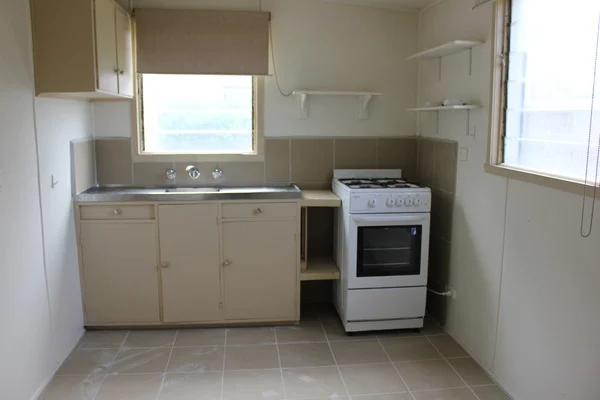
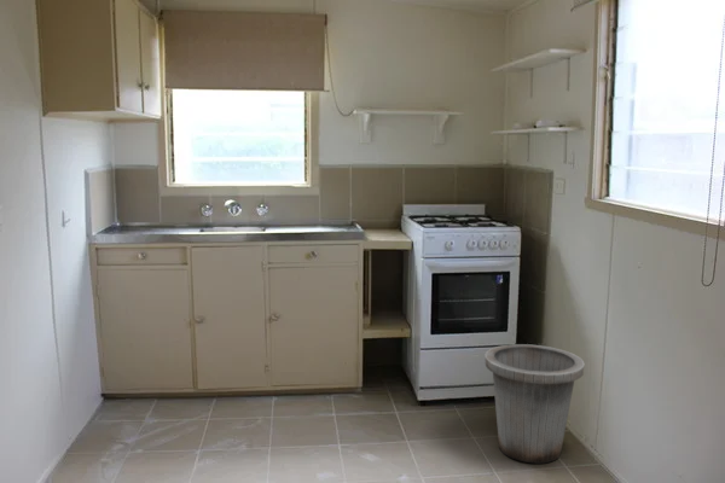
+ trash can (530, 403)
